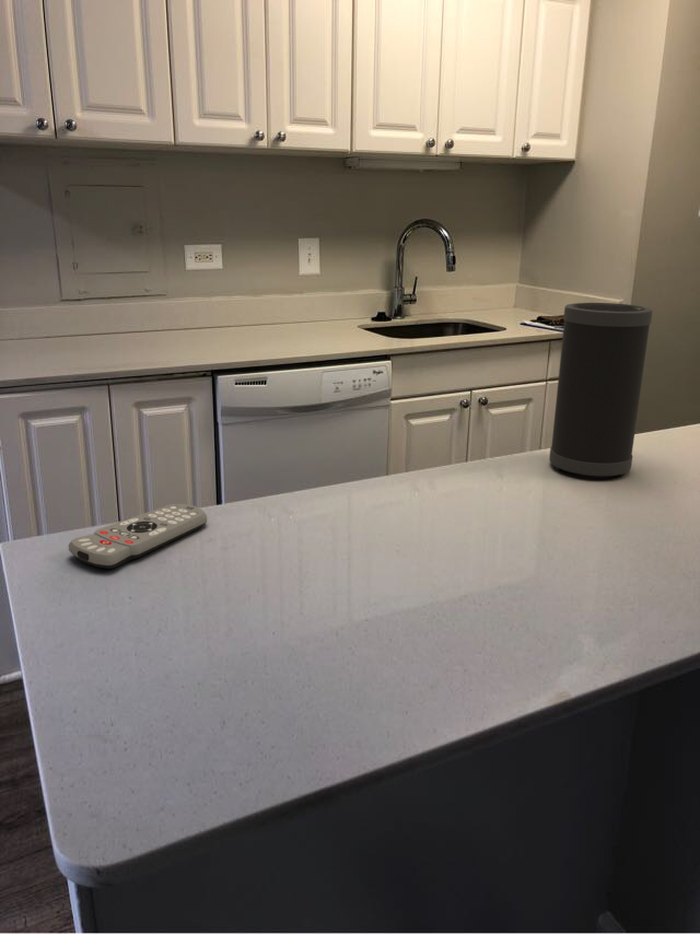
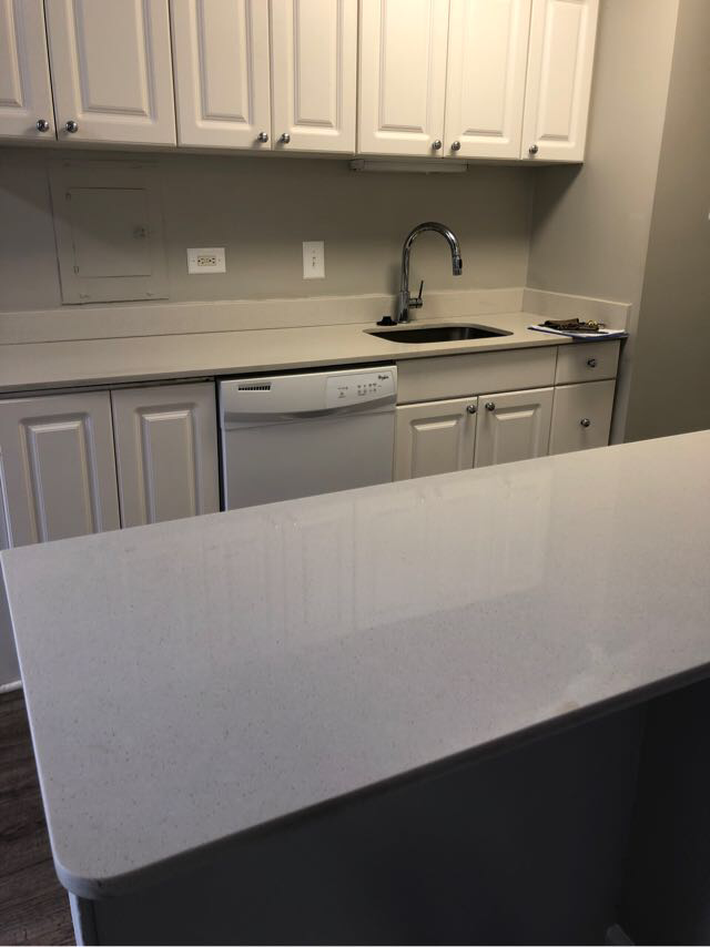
- remote control (143, 533)
- speaker (598, 389)
